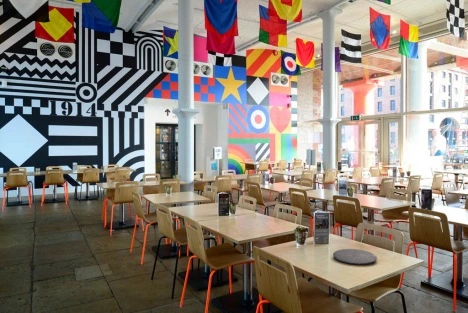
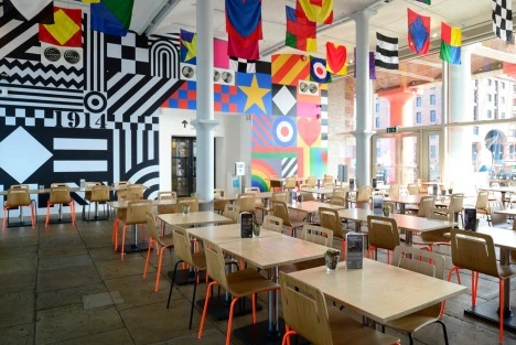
- plate (354, 256)
